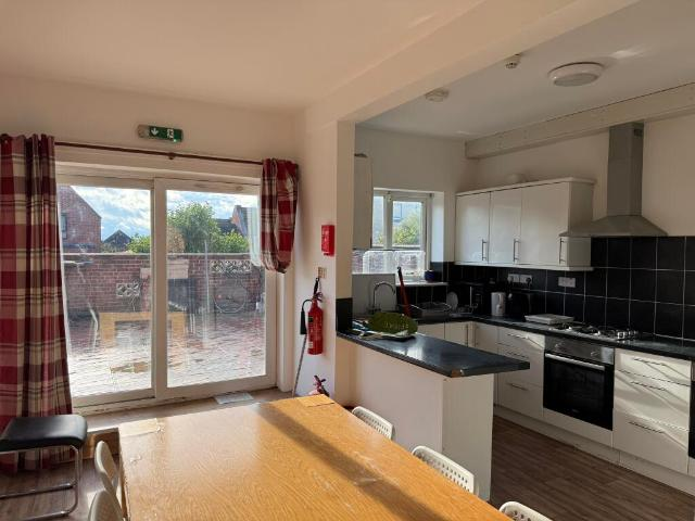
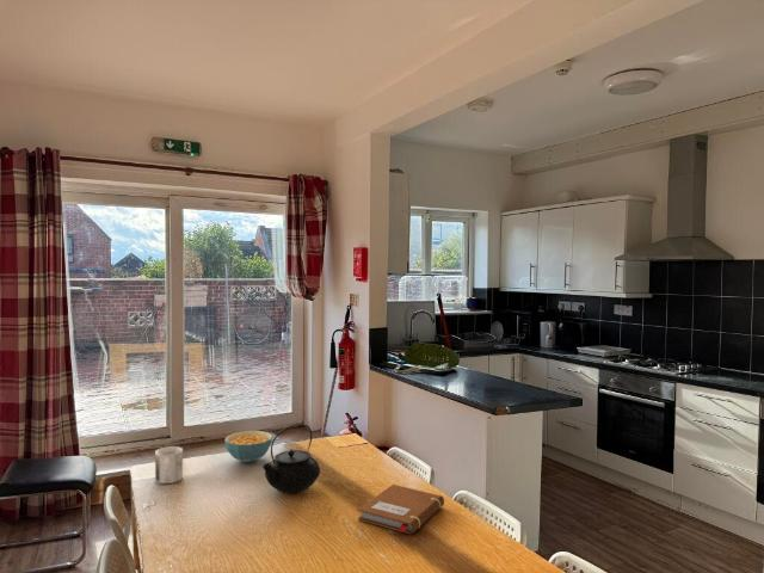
+ teapot (289, 458)
+ notebook (401, 509)
+ cereal bowl (248, 448)
+ mug (167, 466)
